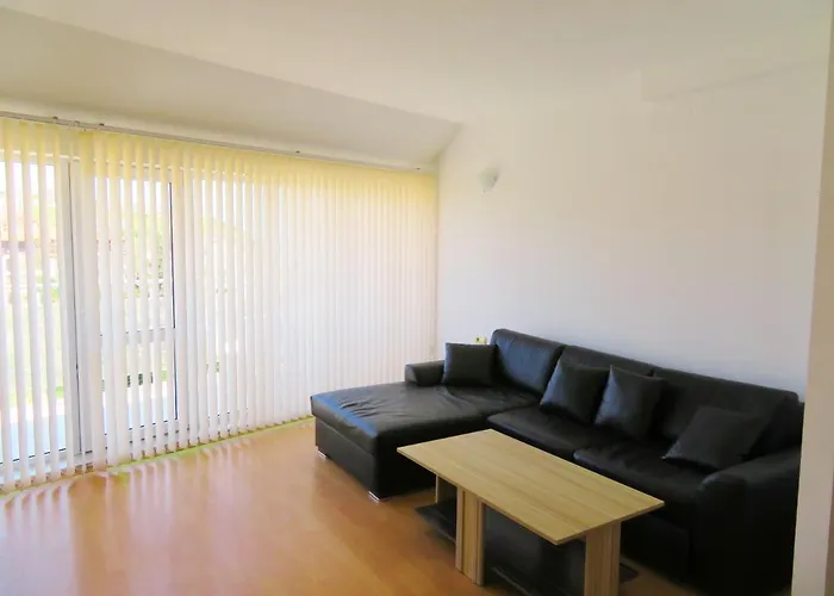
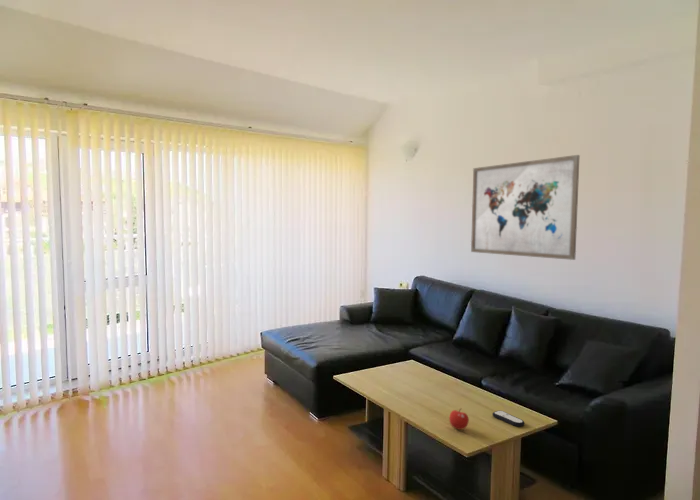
+ remote control (508, 418)
+ fruit (458, 418)
+ wall art (518, 209)
